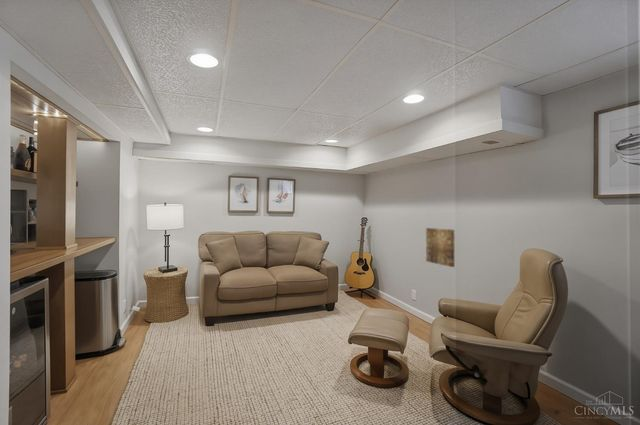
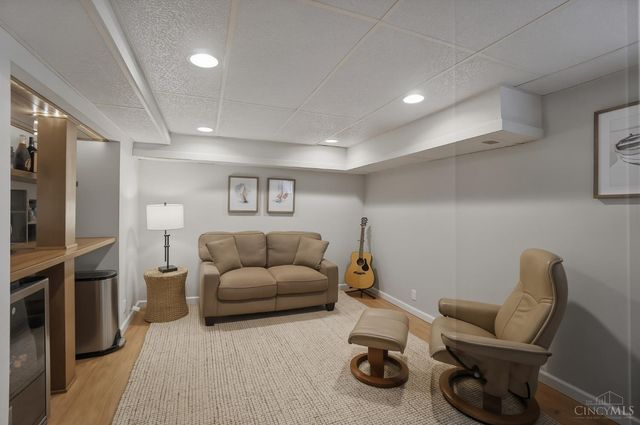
- wall art (439, 246)
